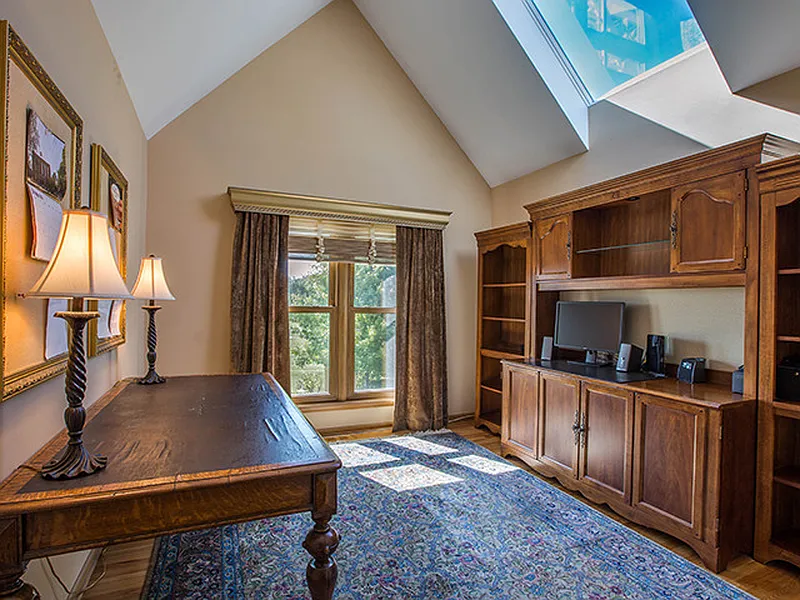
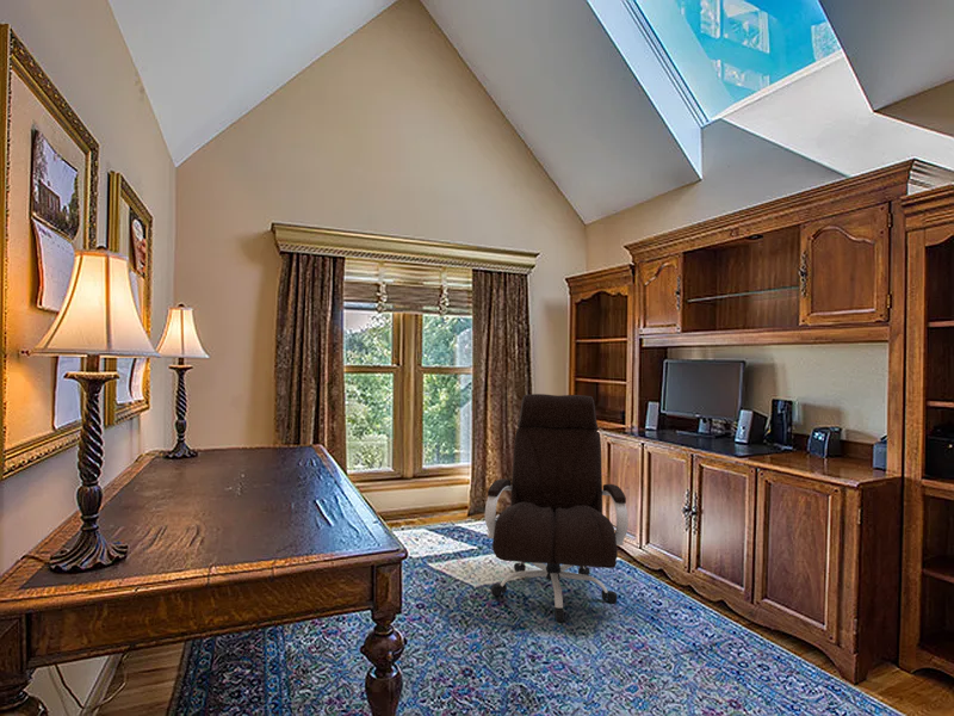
+ office chair (555, 495)
